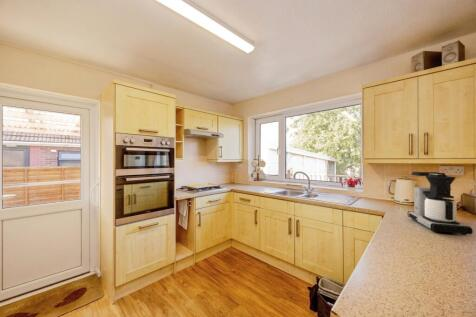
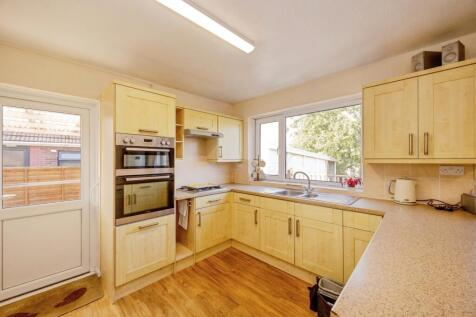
- coffee maker (435, 199)
